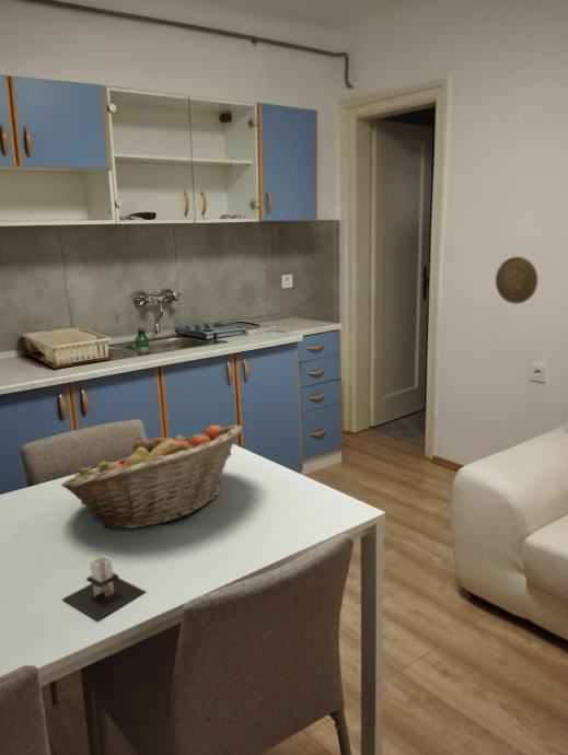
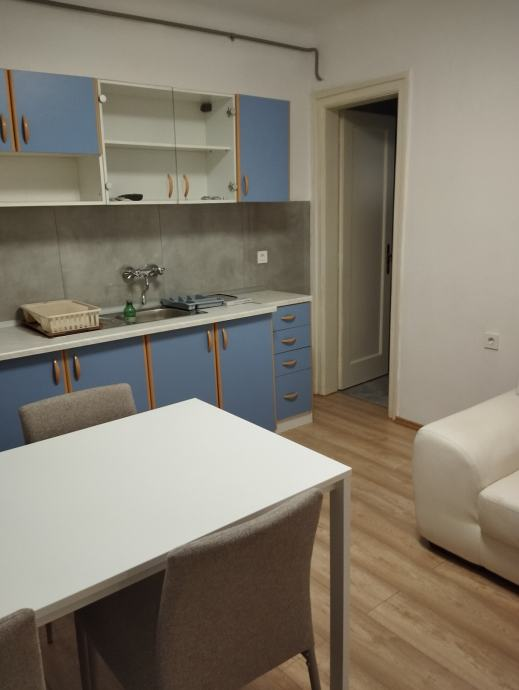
- fruit basket (158, 467)
- architectural model (102, 578)
- decorative plate (514, 280)
